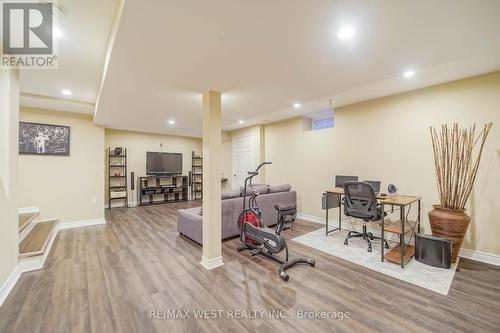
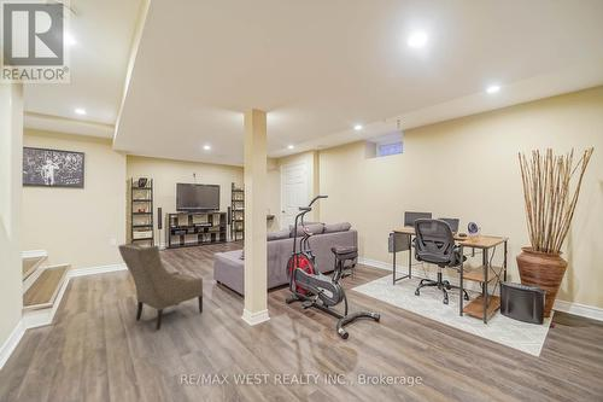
+ armchair (162, 279)
